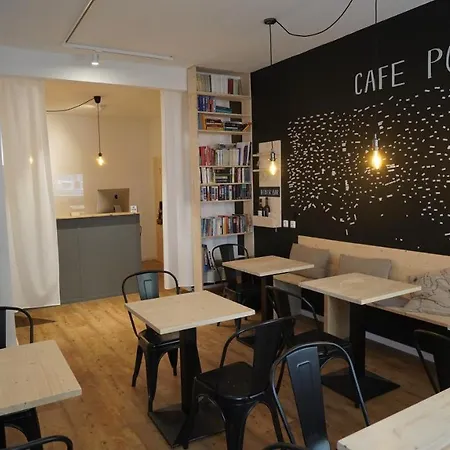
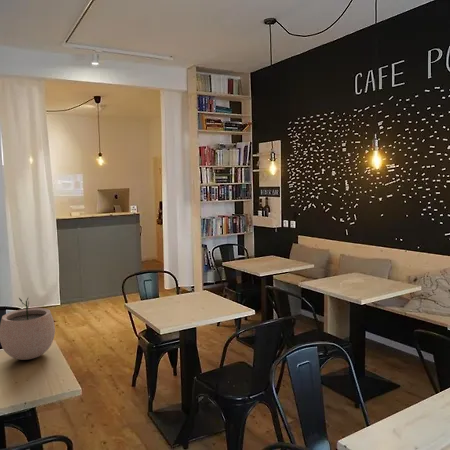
+ plant pot (27, 326)
